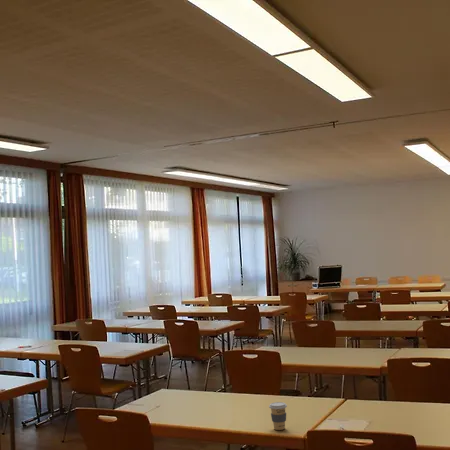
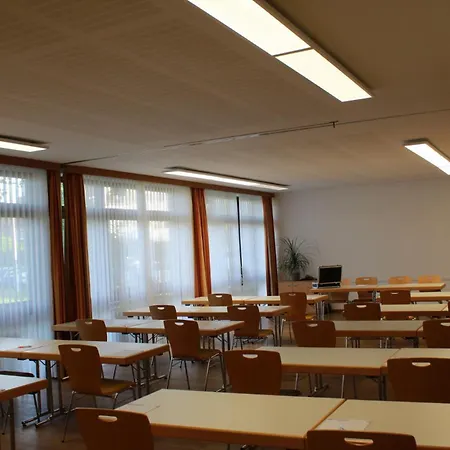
- coffee cup (278, 416)
